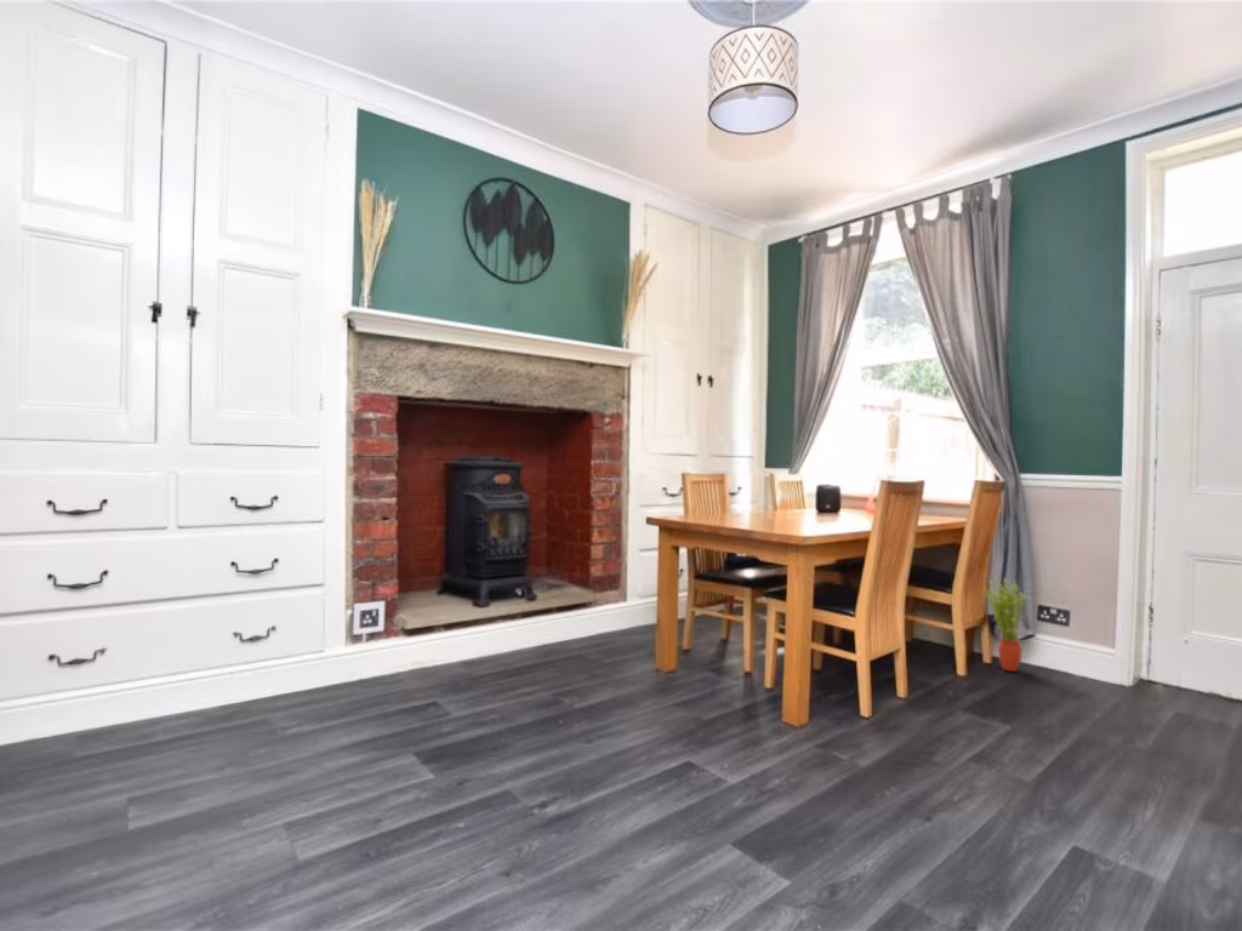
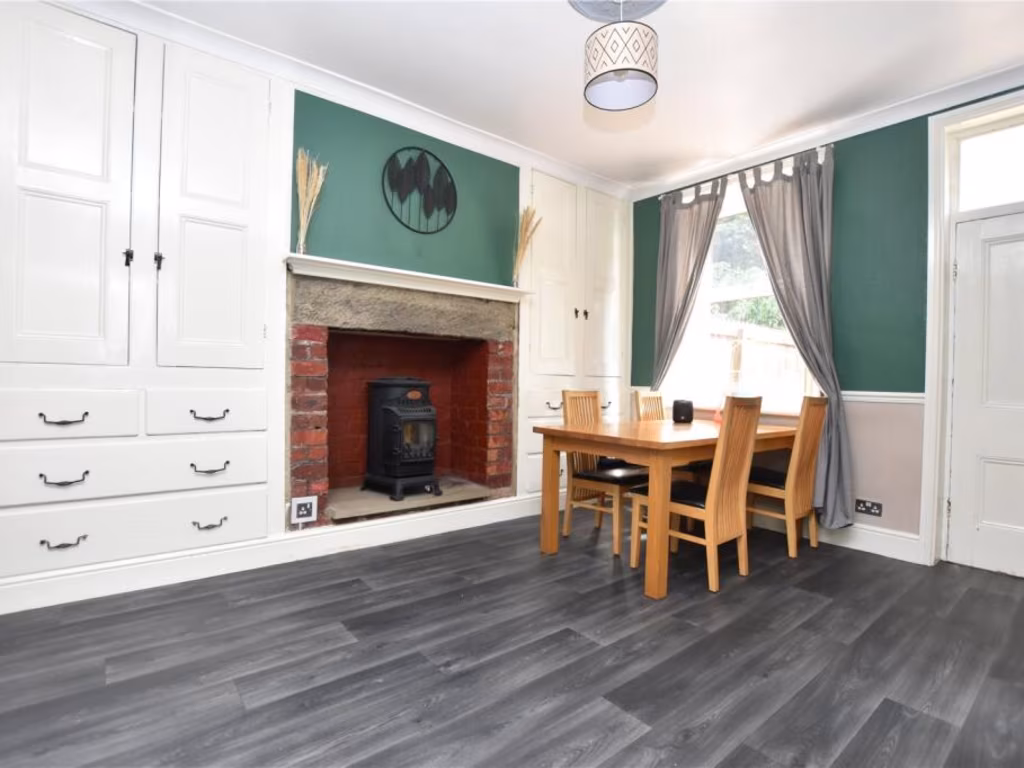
- potted plant (1003, 623)
